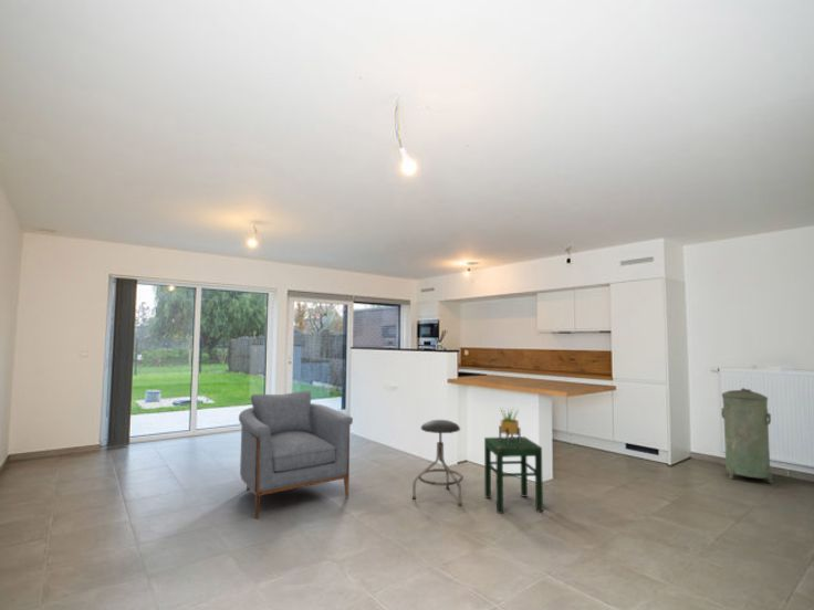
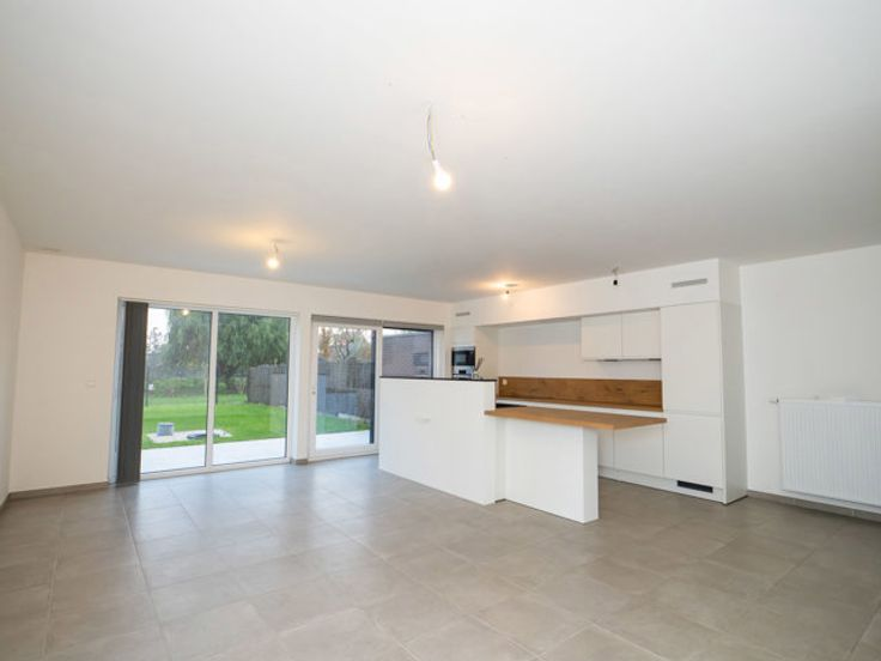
- potted plant (509, 423)
- trash can (745, 432)
- armchair (289, 443)
- stool (437, 459)
- stool (512, 473)
